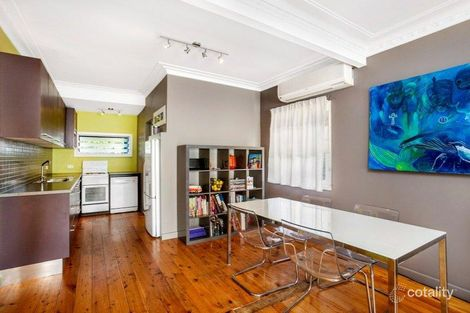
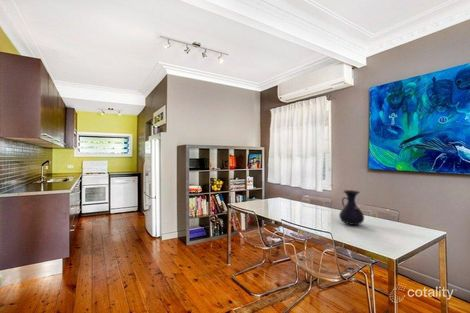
+ vase (351, 207)
